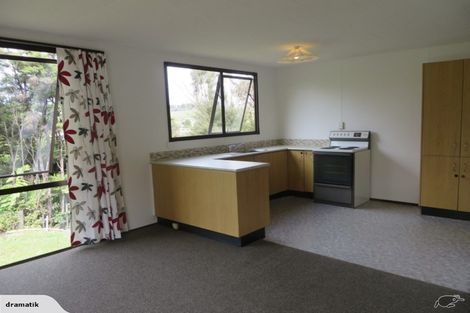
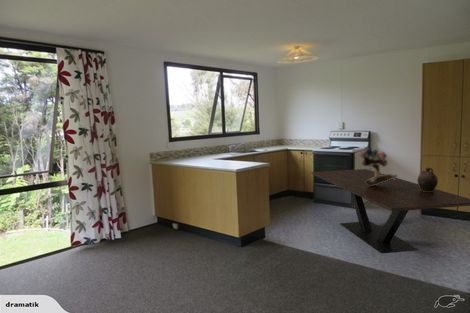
+ ceramic jug (427, 179)
+ dining table (377, 204)
+ bouquet (378, 166)
